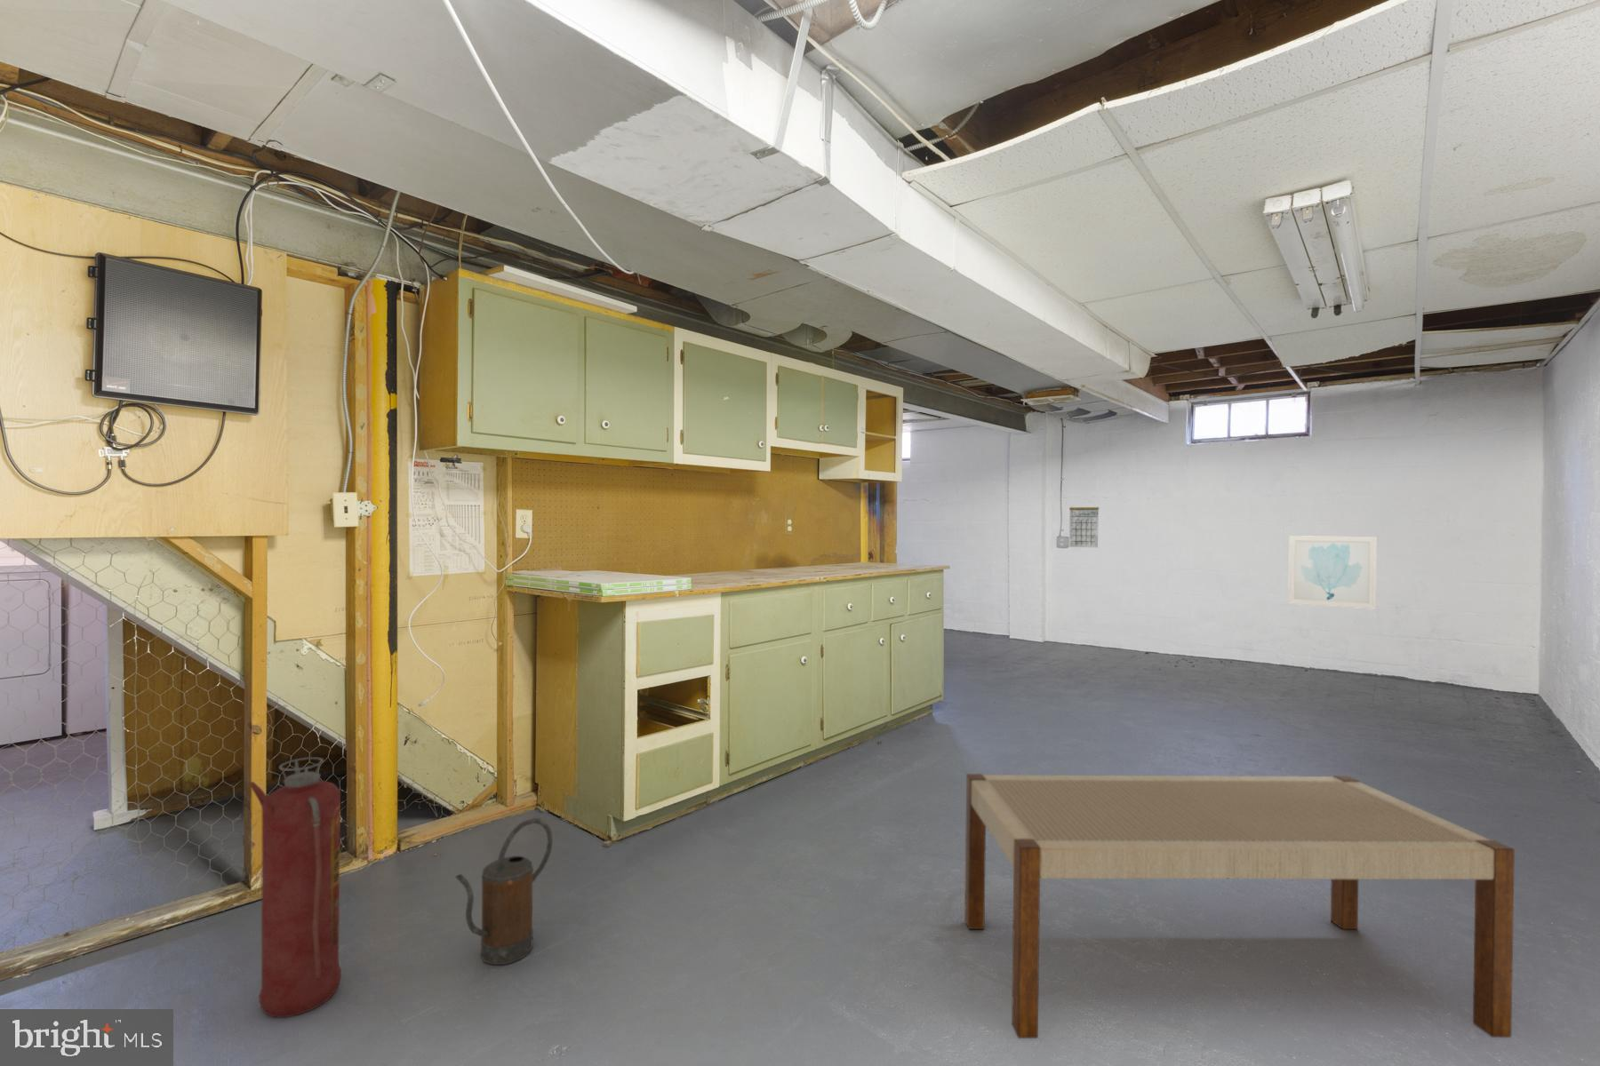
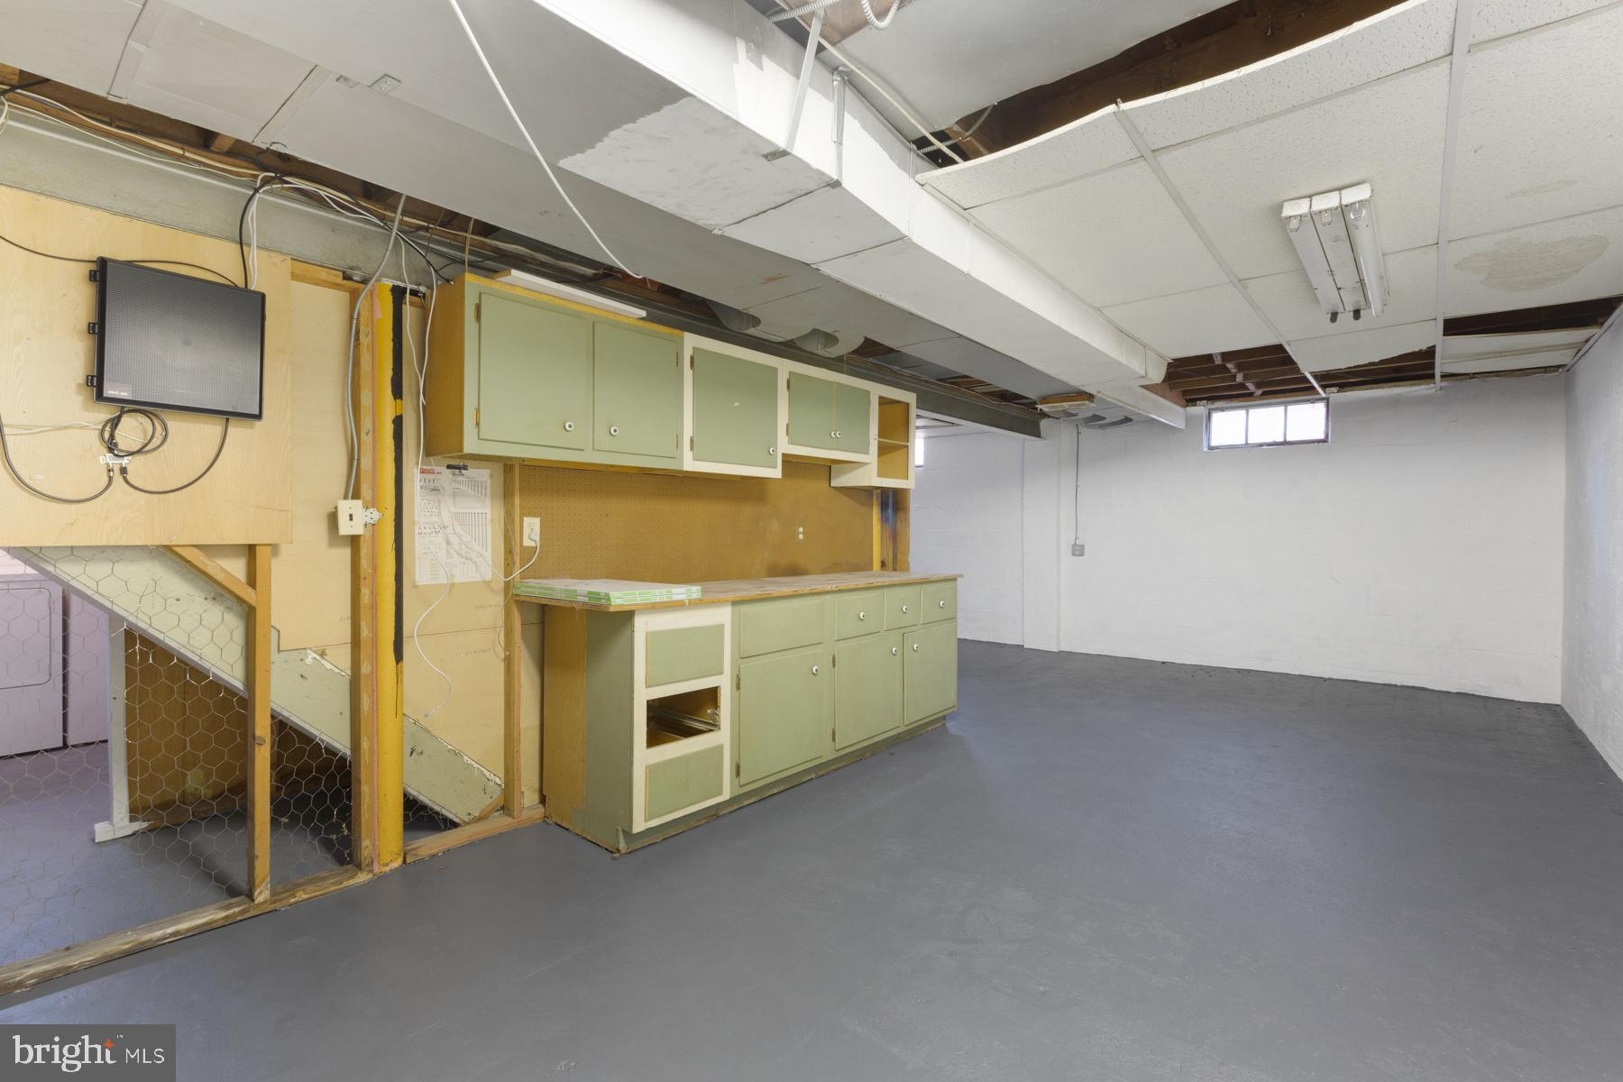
- bench (1205, 878)
- watering can (507, 889)
- fire extinguisher (296, 883)
- wall art (1331, 571)
- calendar (1083, 522)
